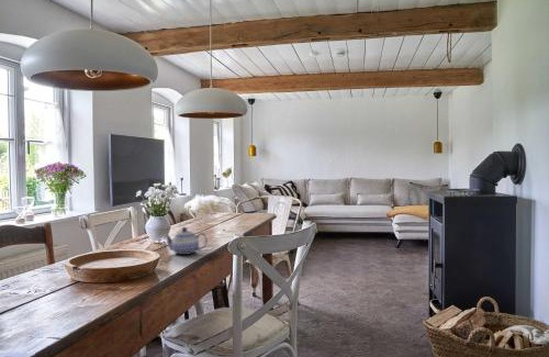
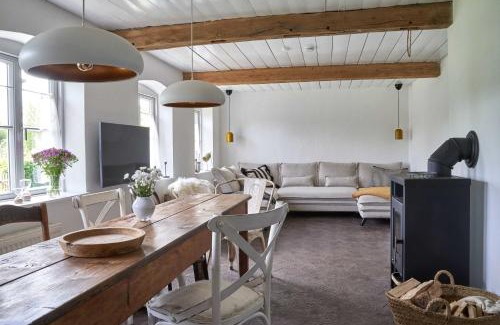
- teapot (186, 239)
